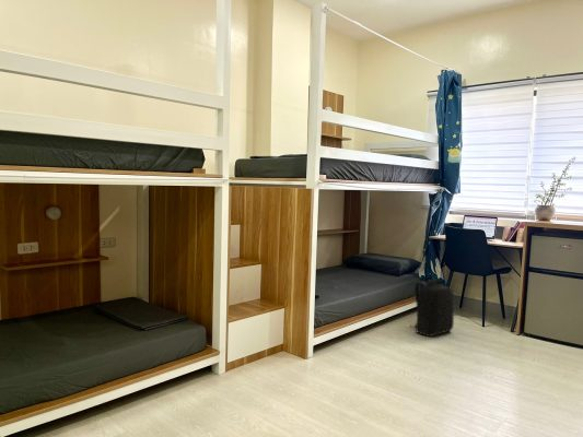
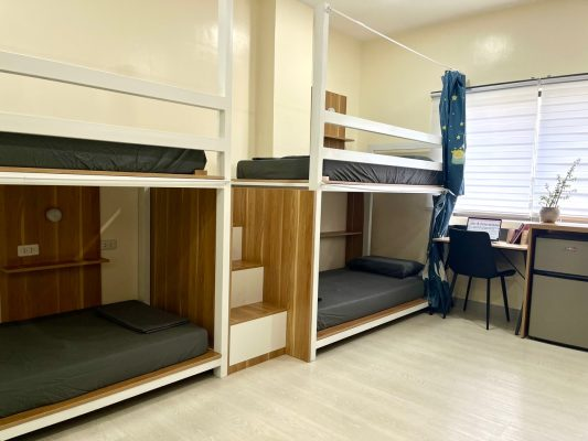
- backpack (430, 304)
